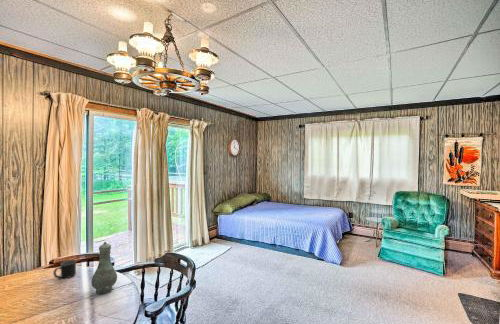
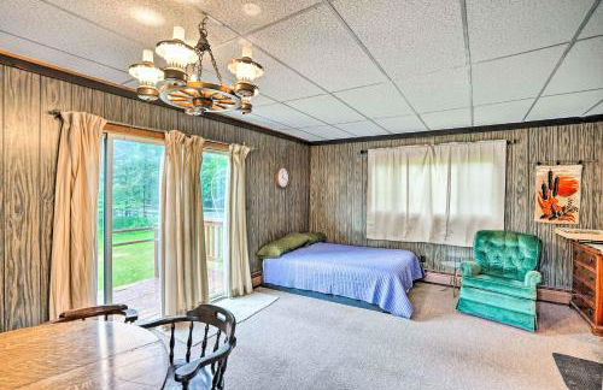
- vase (104, 266)
- mug (64, 270)
